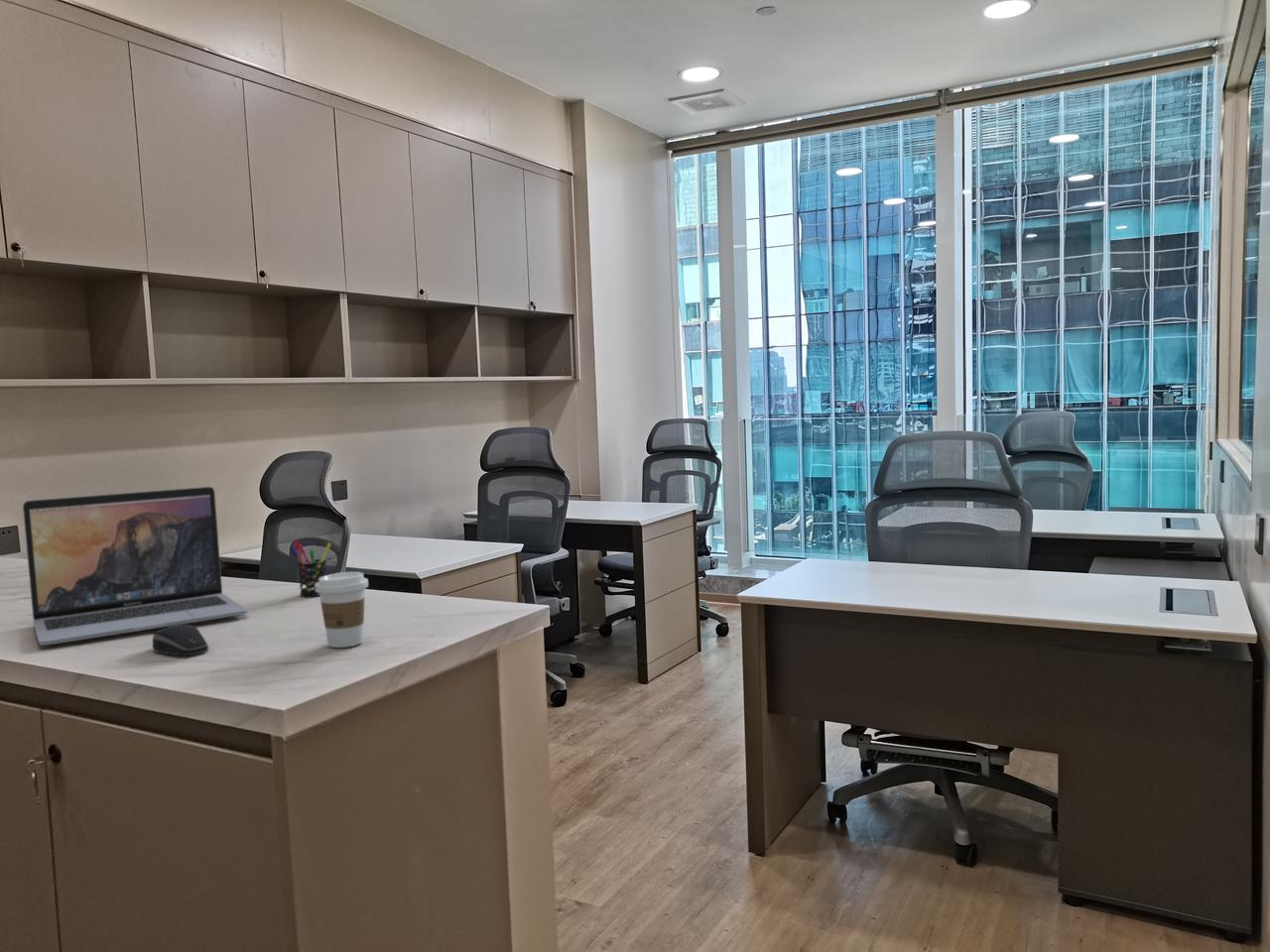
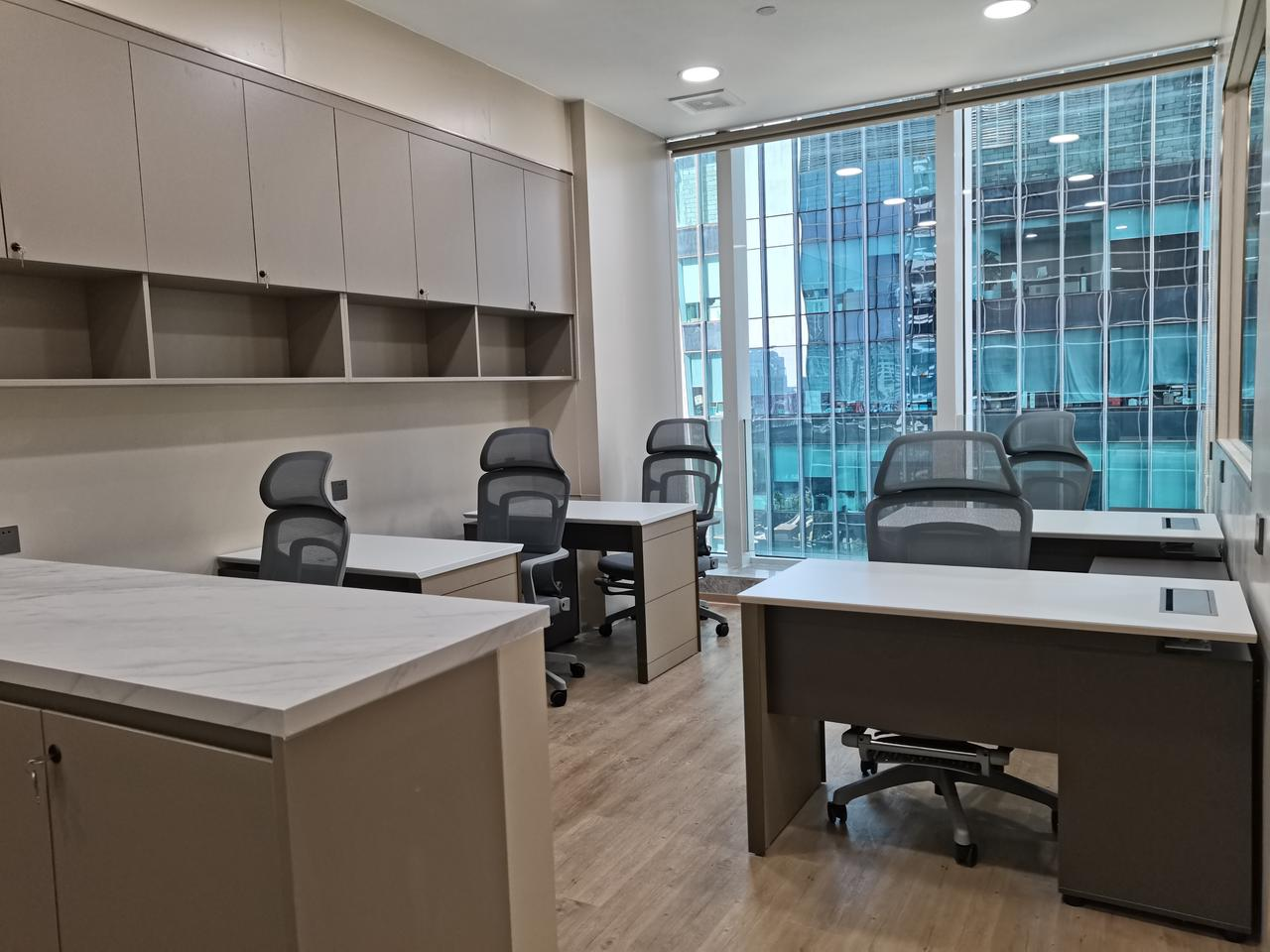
- laptop (136, 558)
- coffee cup (343, 609)
- computer mouse (180, 638)
- pen holder (311, 566)
